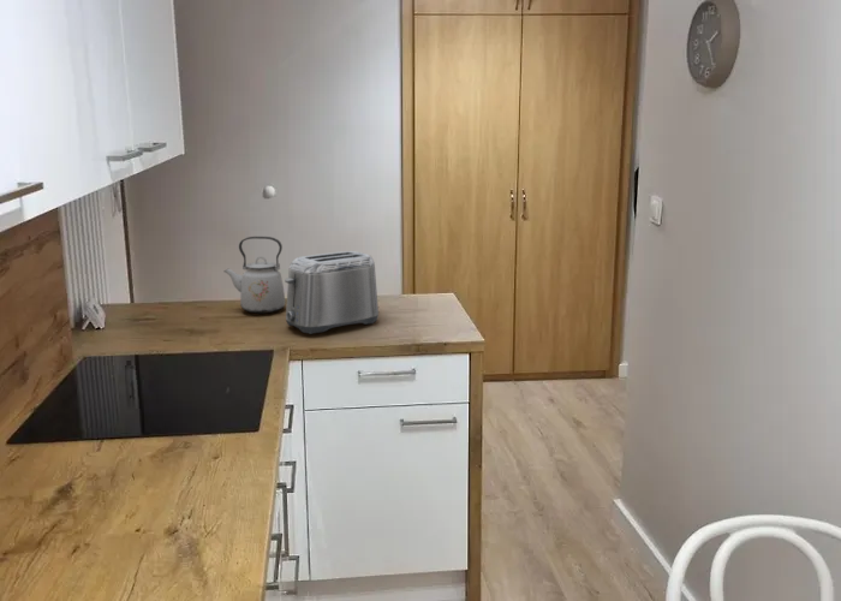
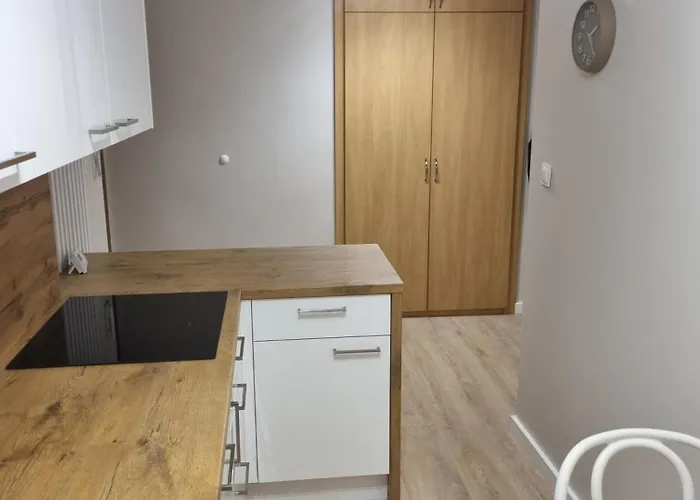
- kettle (252, 273)
- toaster (335, 290)
